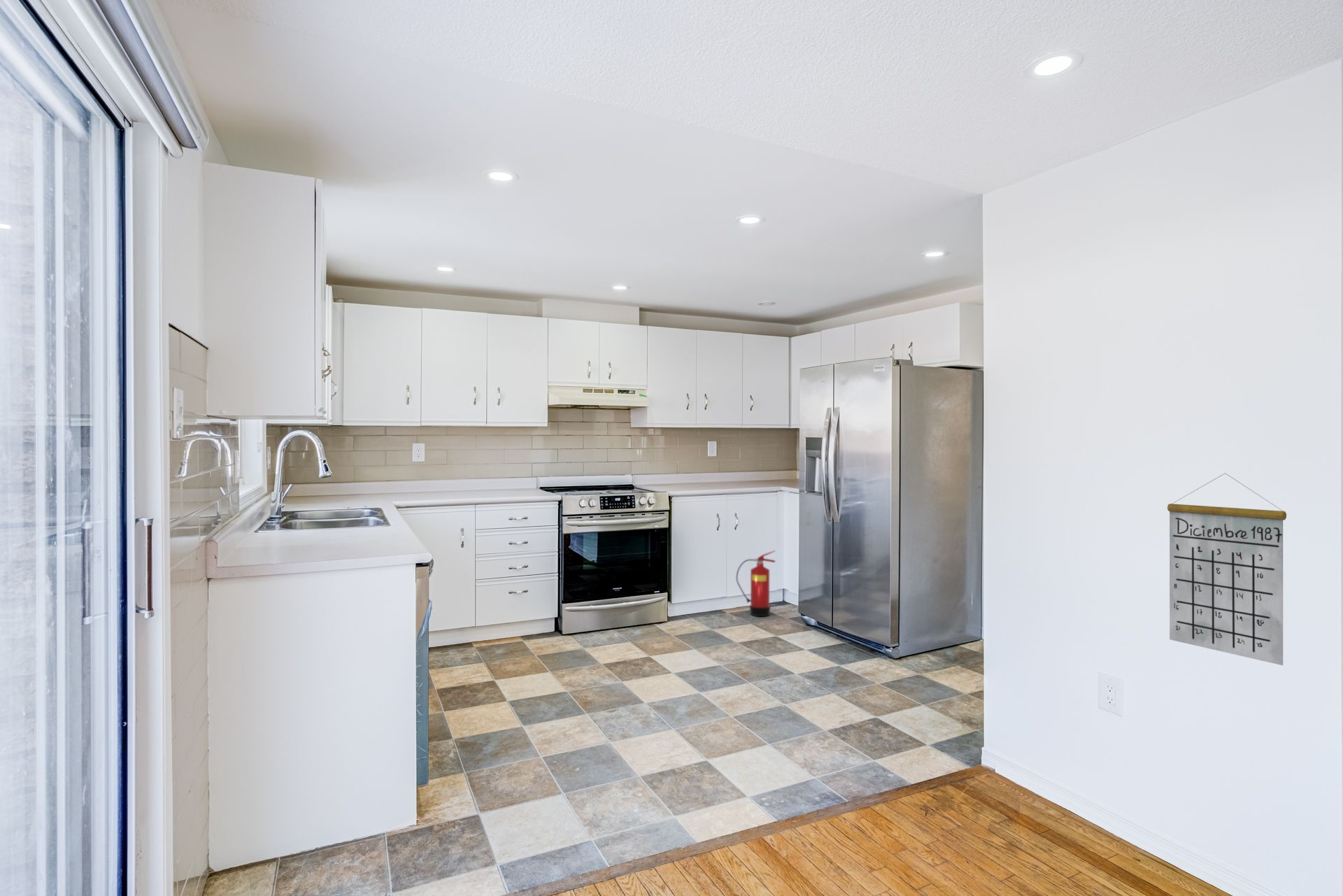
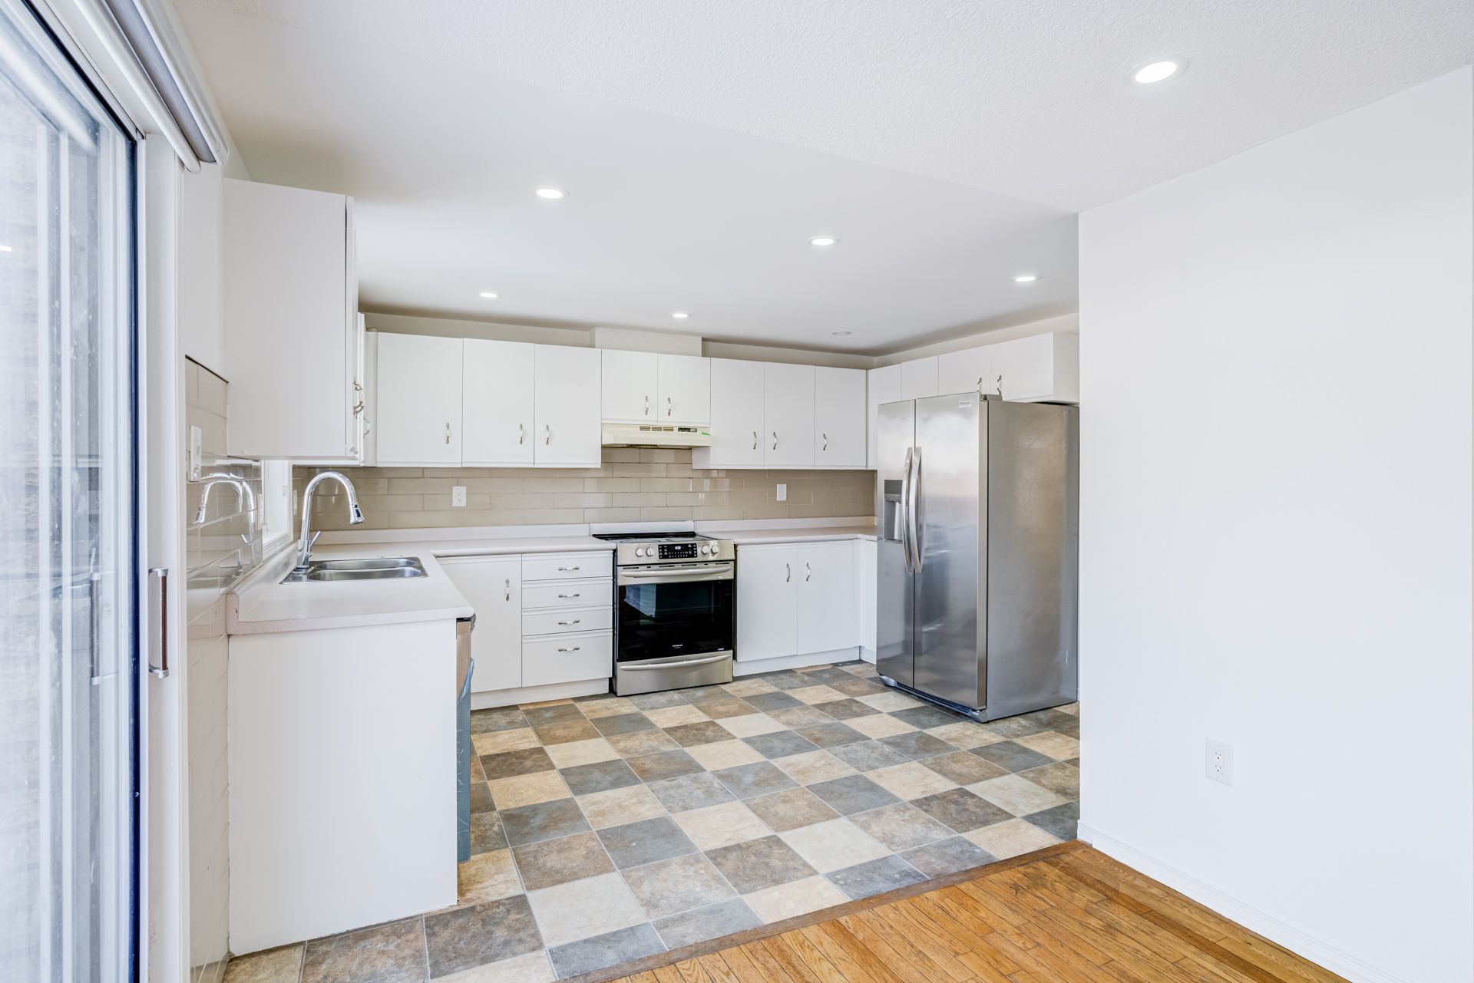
- fire extinguisher (757, 582)
- calendar (1223, 562)
